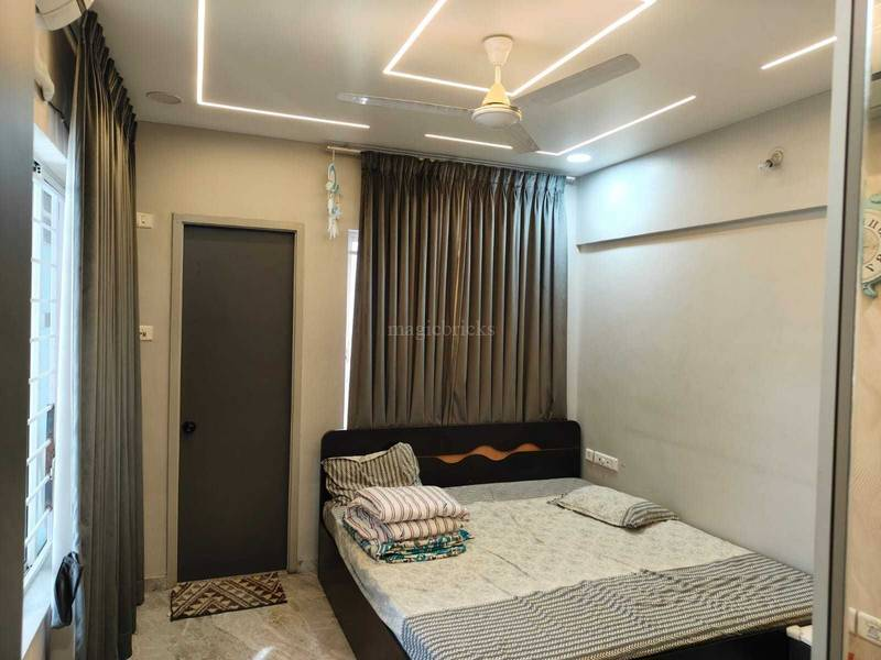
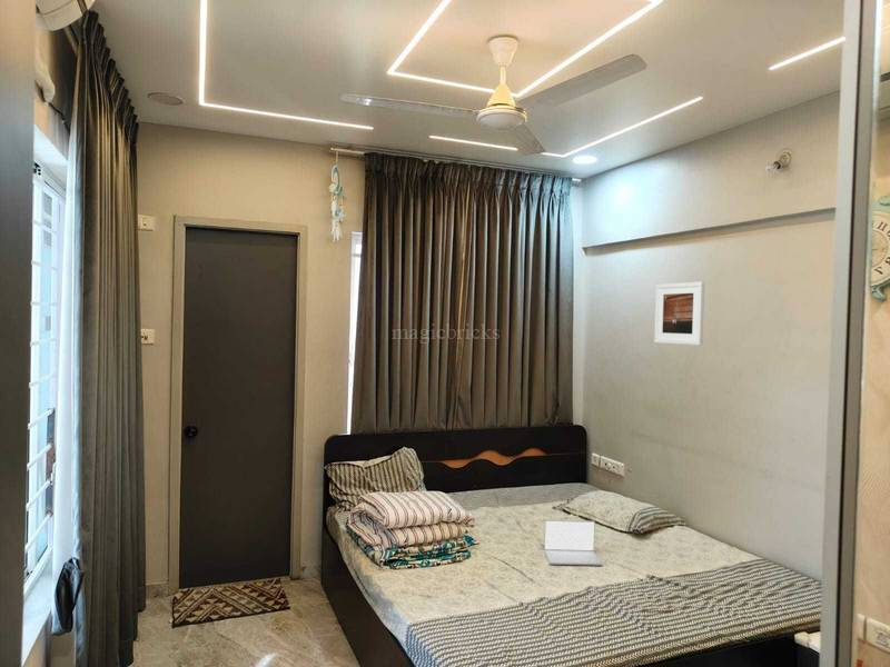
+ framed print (678, 313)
+ laptop (572, 541)
